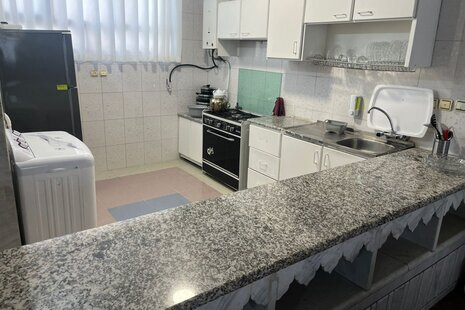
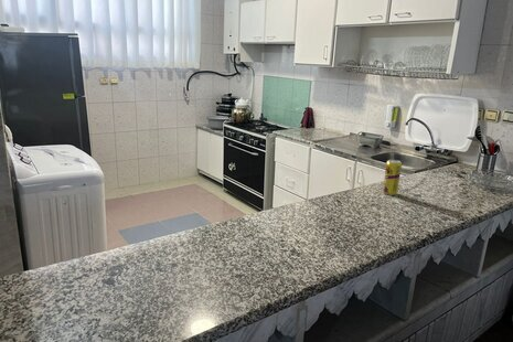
+ beverage can (392, 177)
